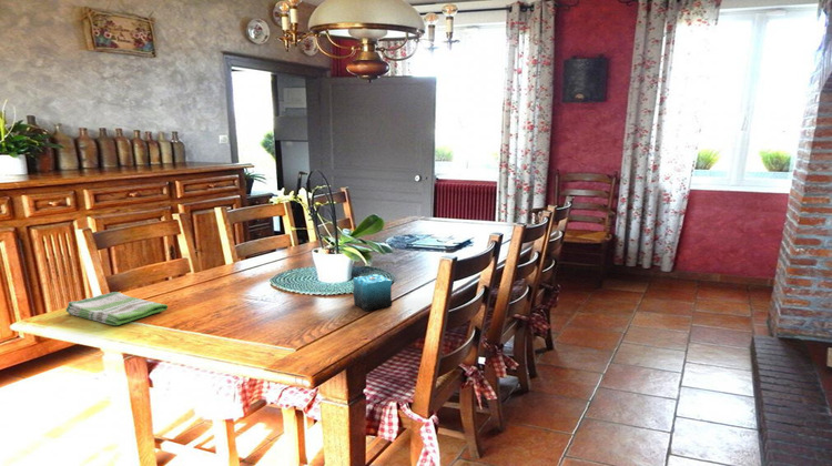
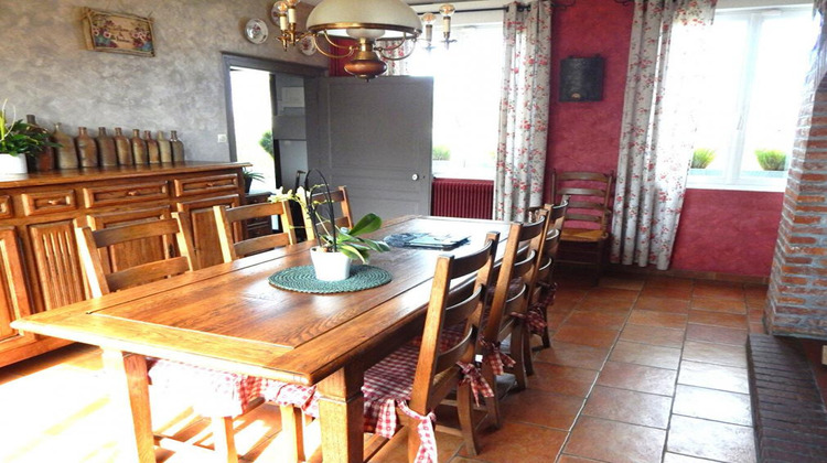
- dish towel (116, 305)
- candle (372, 286)
